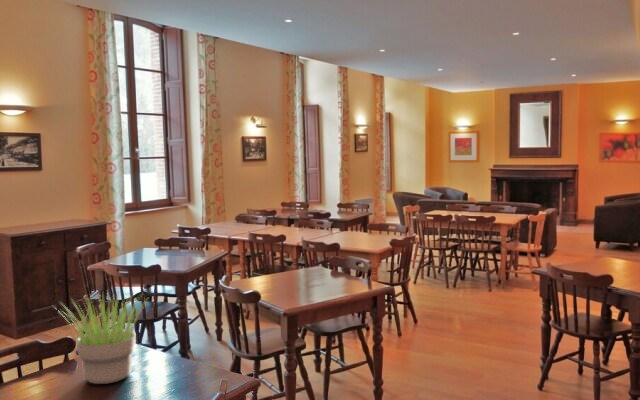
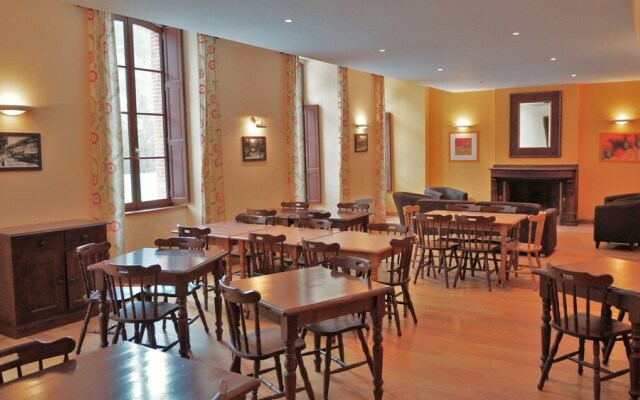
- potted plant (105, 339)
